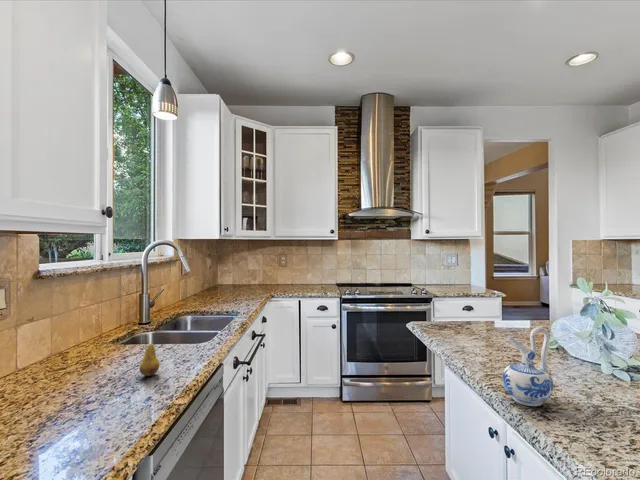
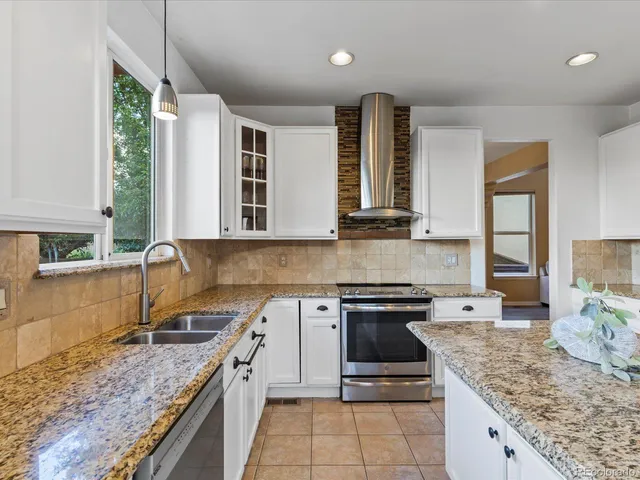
- fruit (149, 355)
- ceramic pitcher (526, 363)
